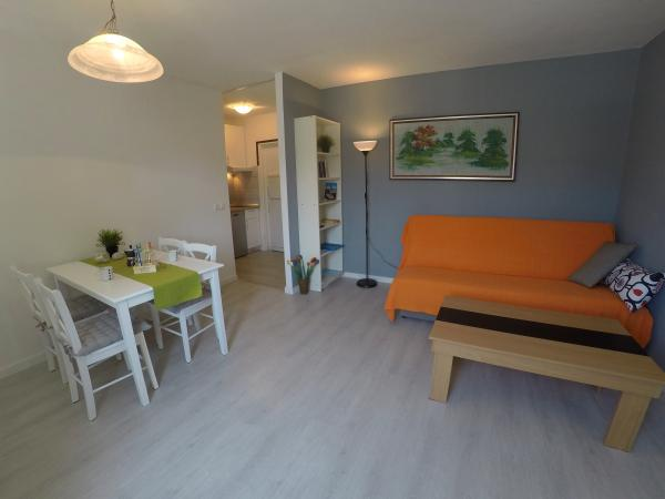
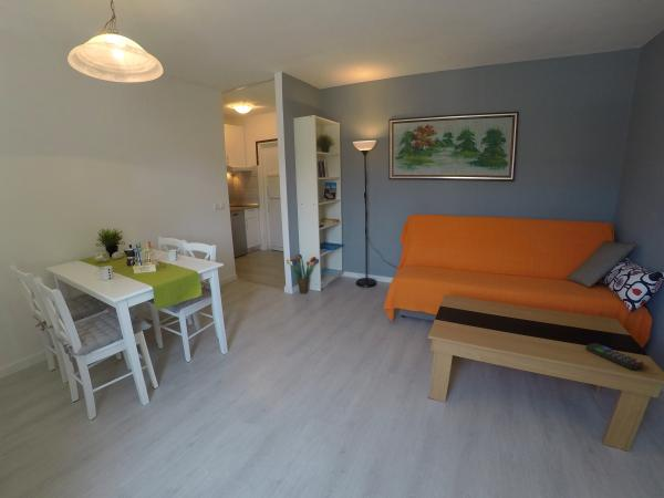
+ remote control (612, 354)
